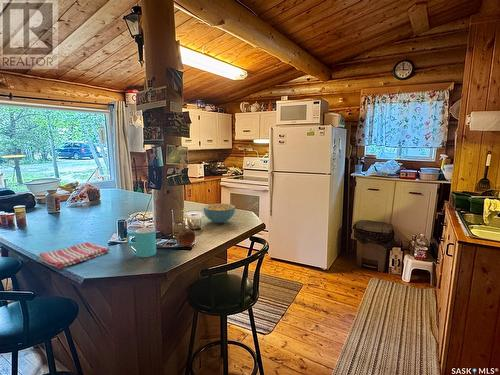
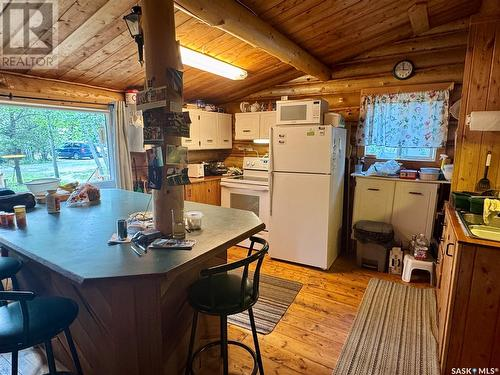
- cereal bowl (219, 214)
- cup (142, 241)
- fruit (186, 237)
- dish towel (76, 252)
